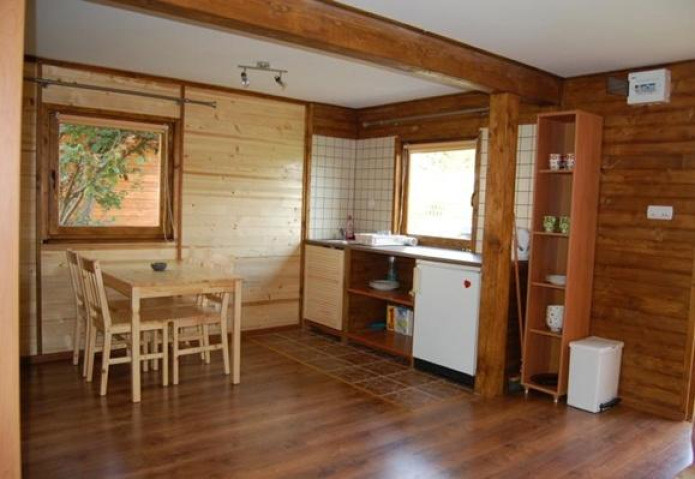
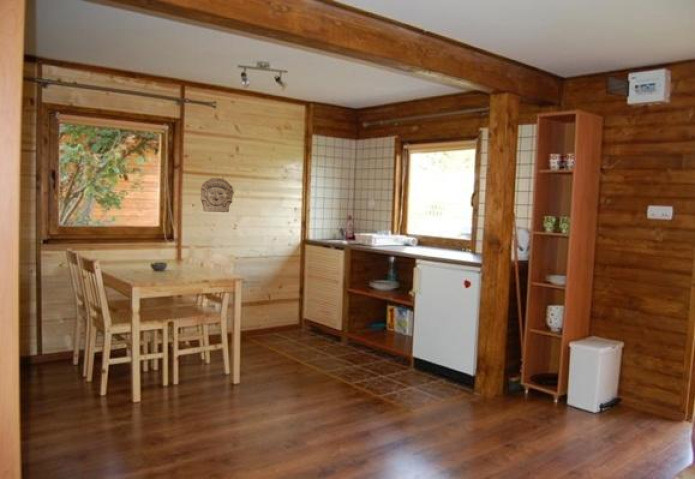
+ stone relief (217, 194)
